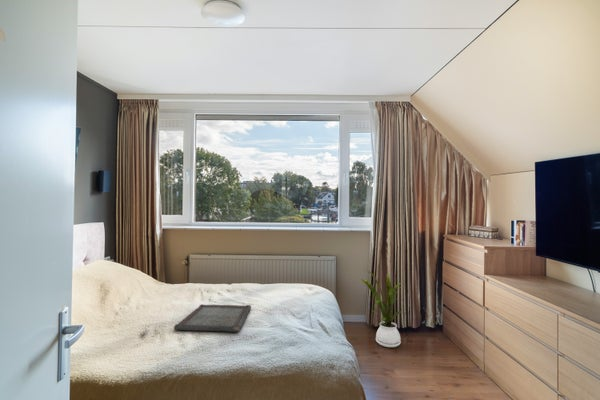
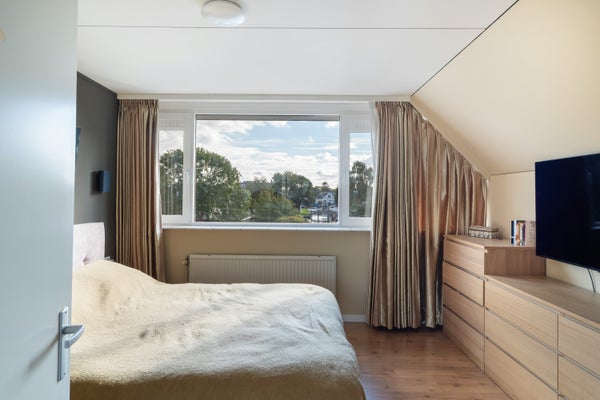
- serving tray (217, 316)
- house plant (385, 305)
